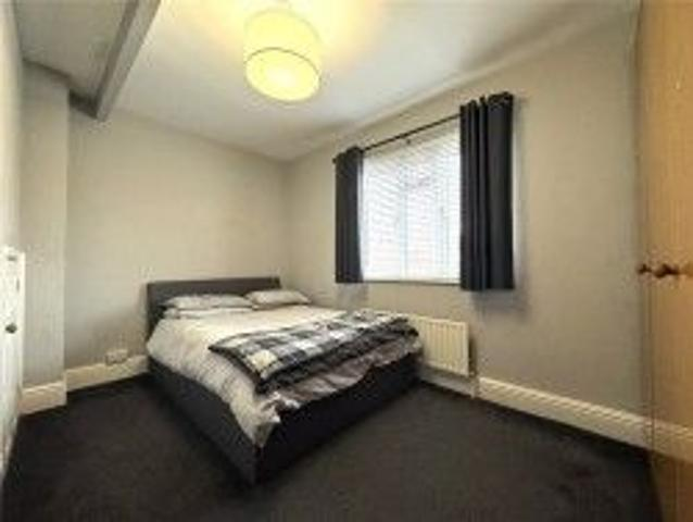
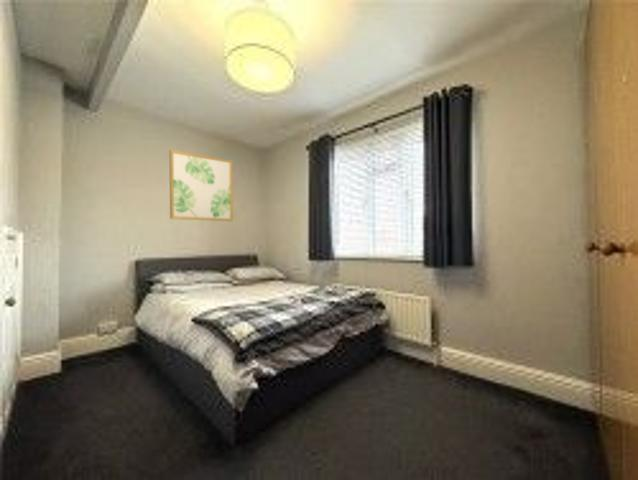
+ wall art (203, 187)
